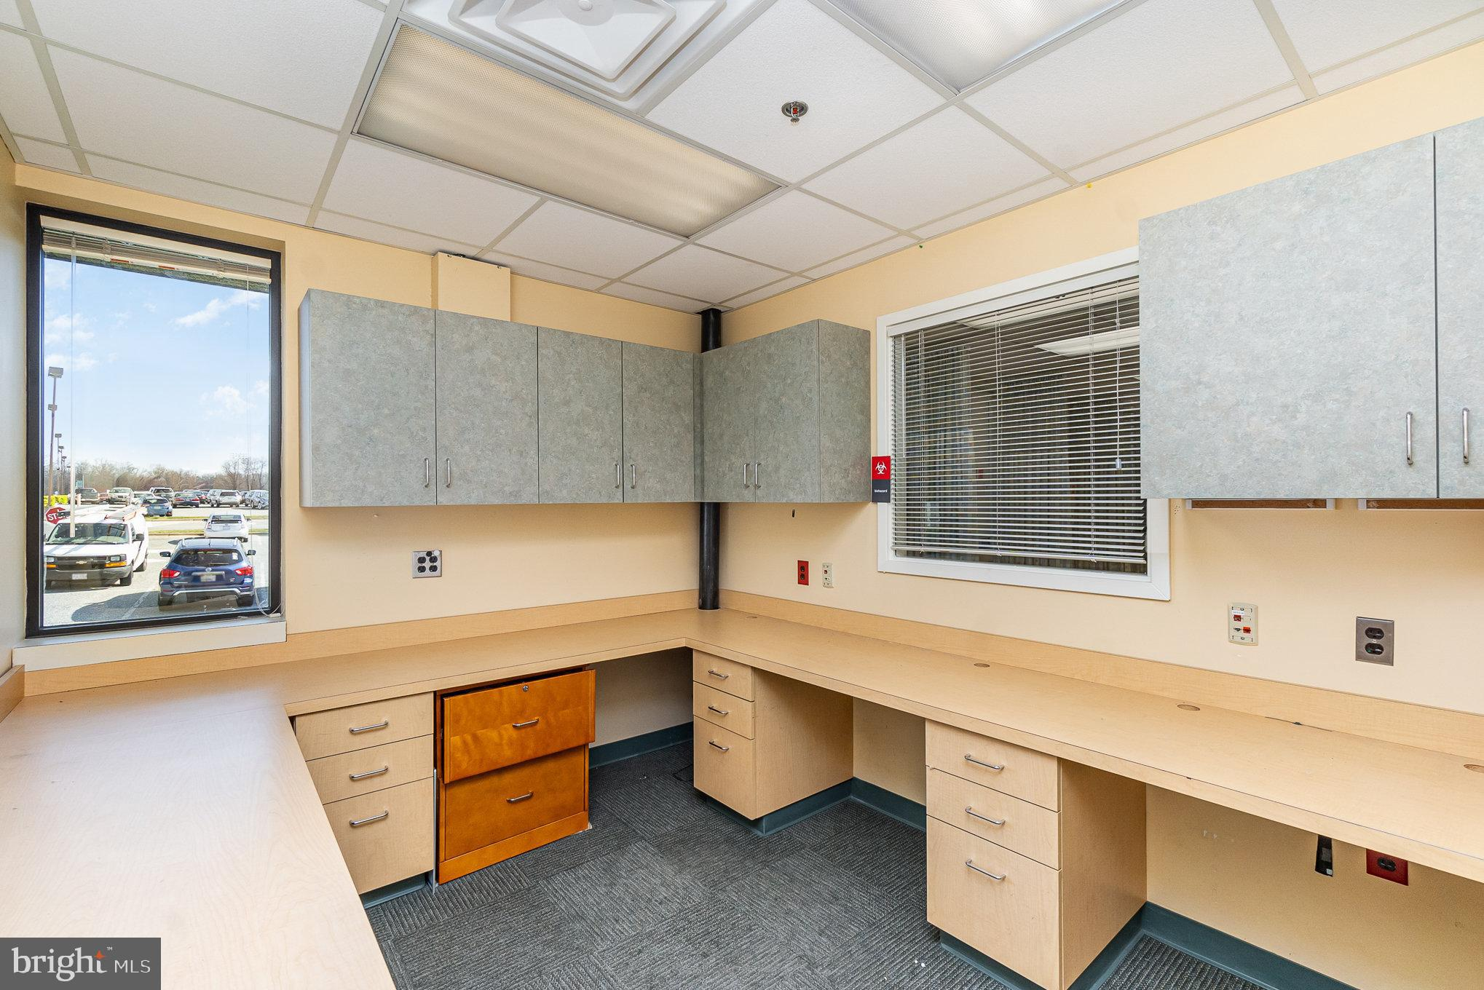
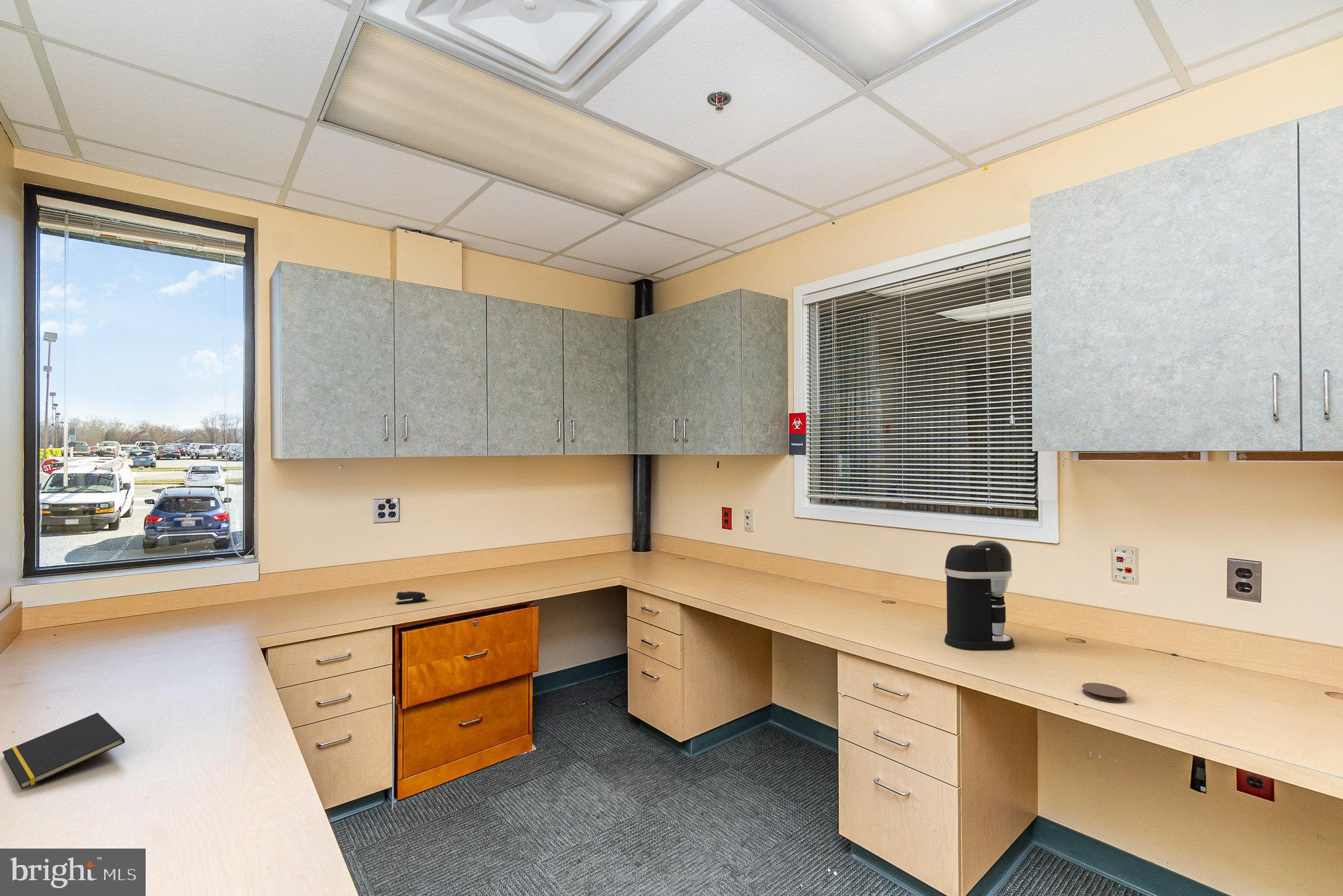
+ stapler (411, 596)
+ coffee maker (978, 592)
+ coaster (1104, 692)
+ notepad (63, 747)
